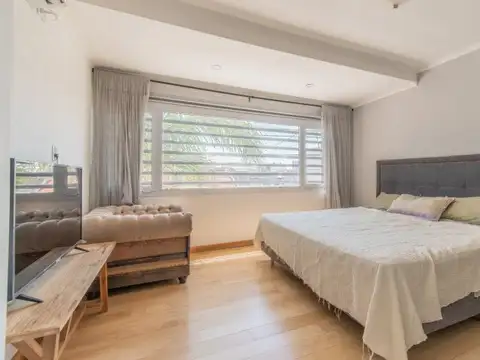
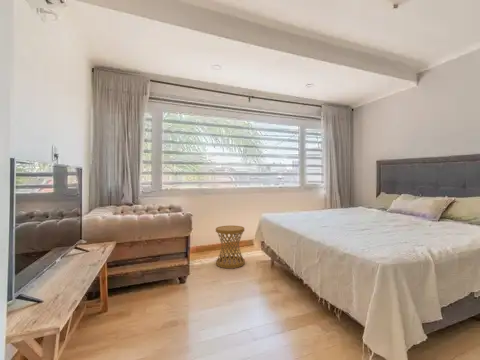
+ side table (230, 245)
